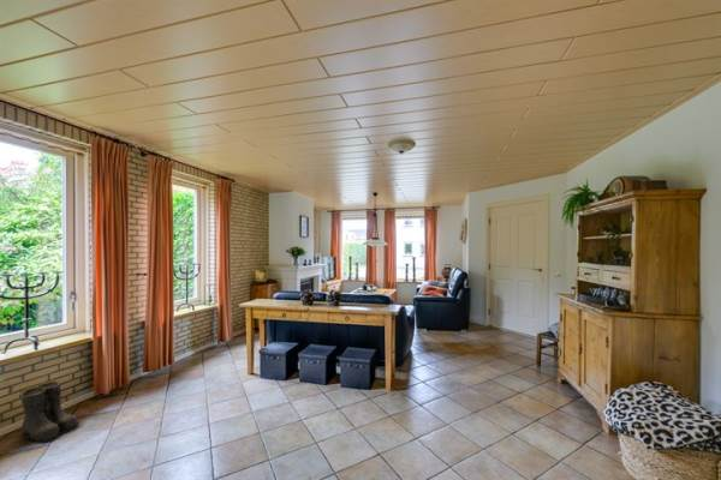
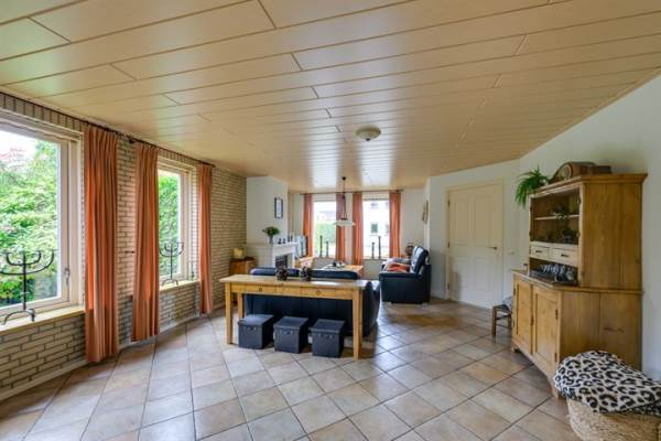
- boots (48, 409)
